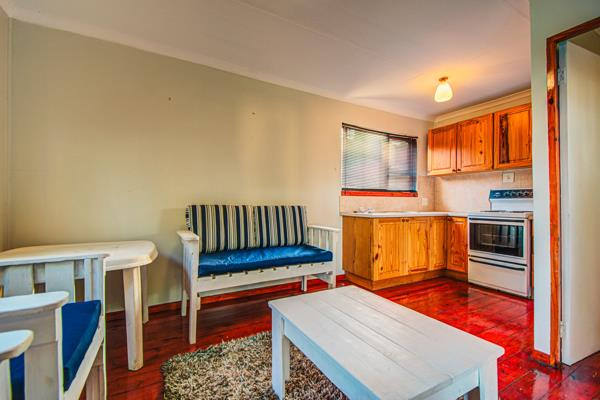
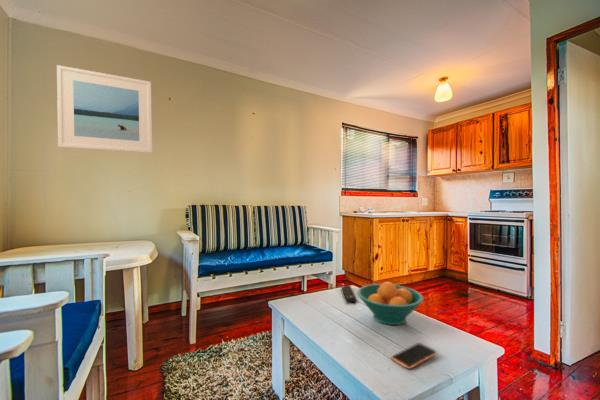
+ smartphone (414, 355)
+ remote control (348, 293)
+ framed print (108, 112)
+ fruit bowl (389, 300)
